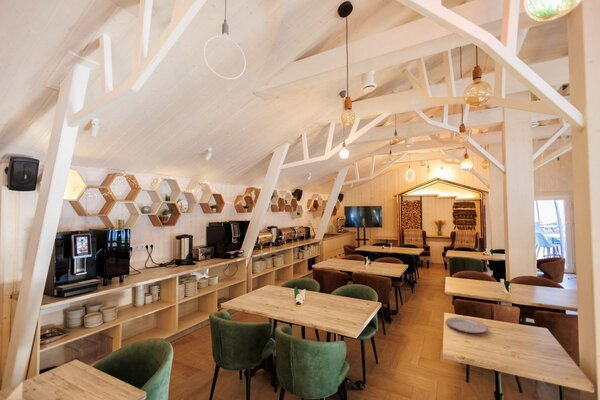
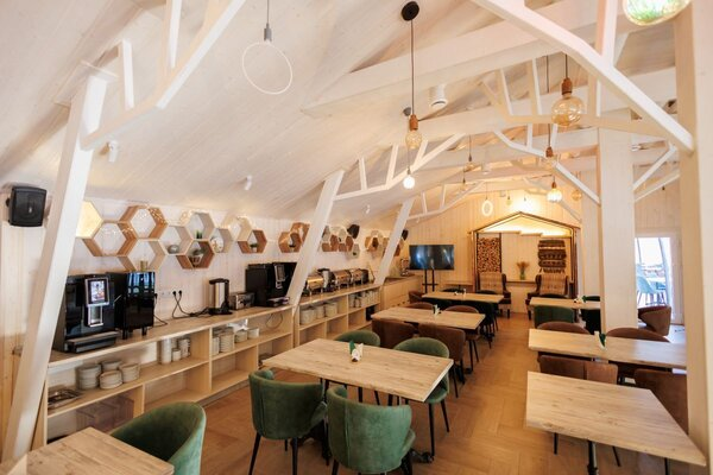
- plate (466, 325)
